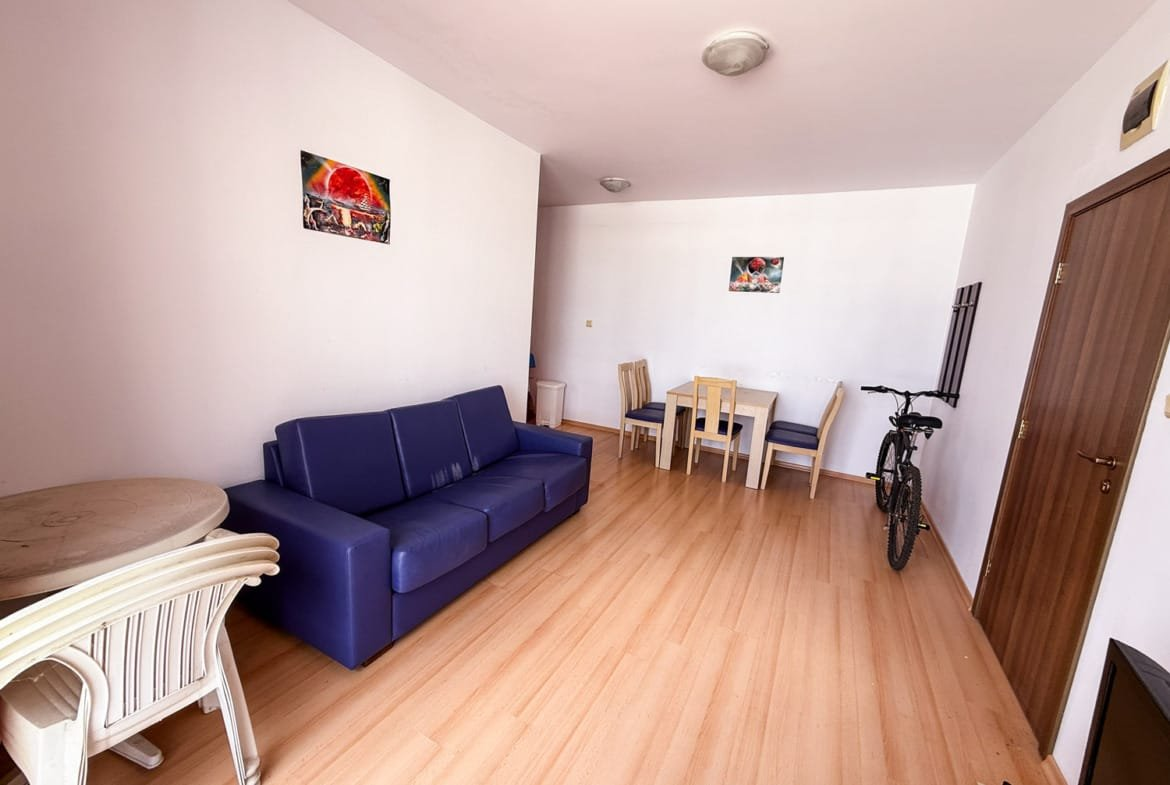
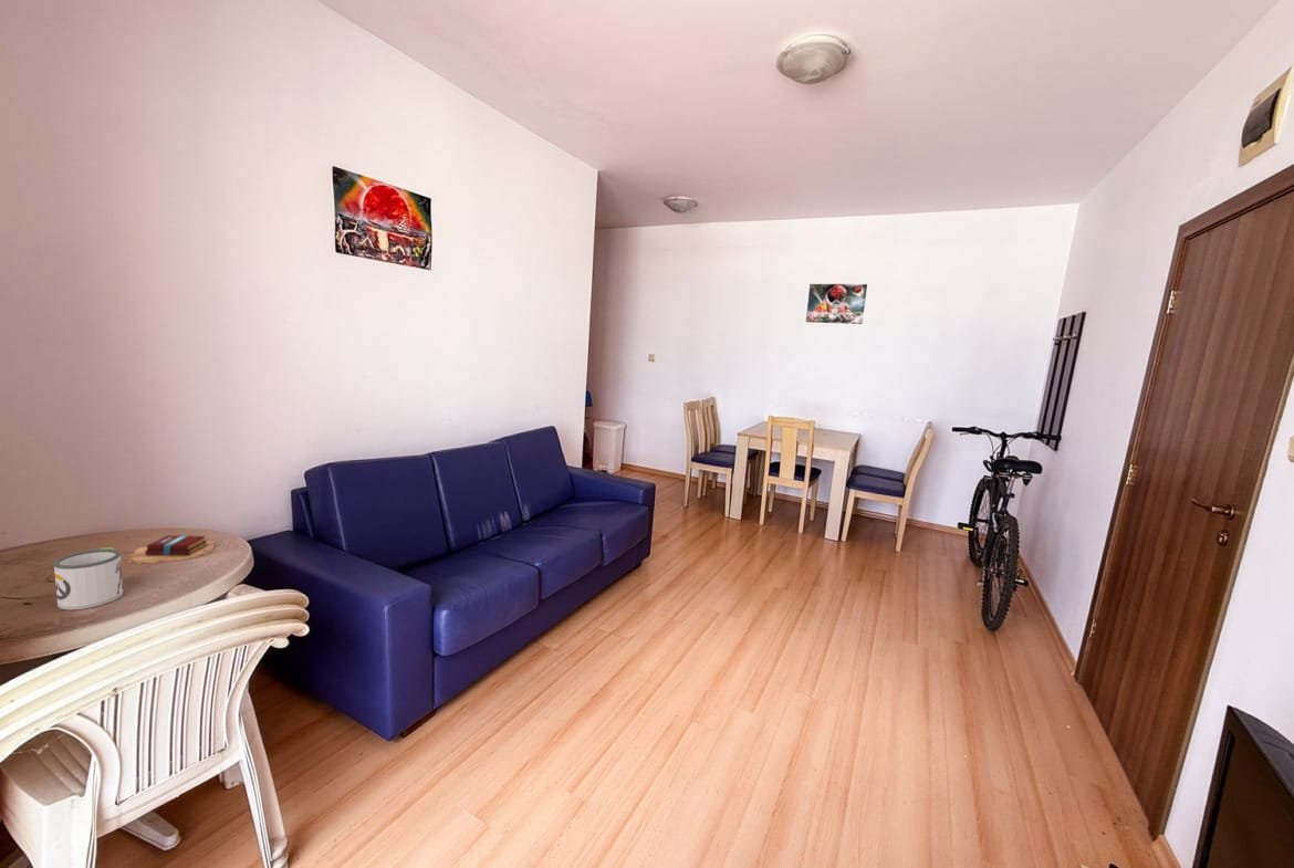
+ mug (94, 574)
+ book (177, 544)
